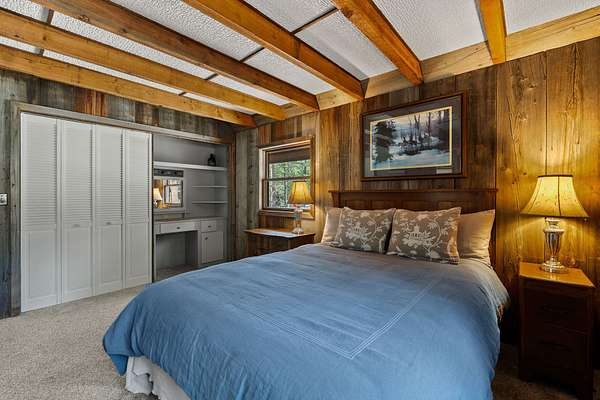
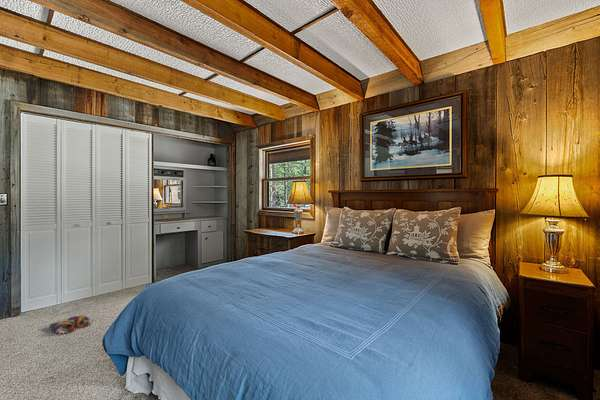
+ slippers (70, 322)
